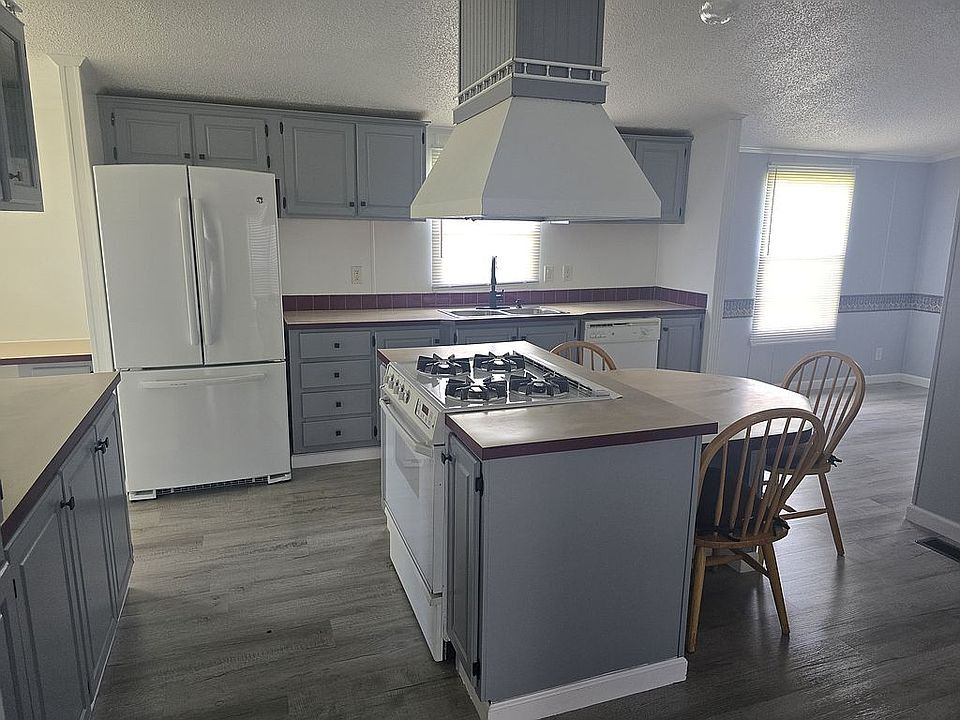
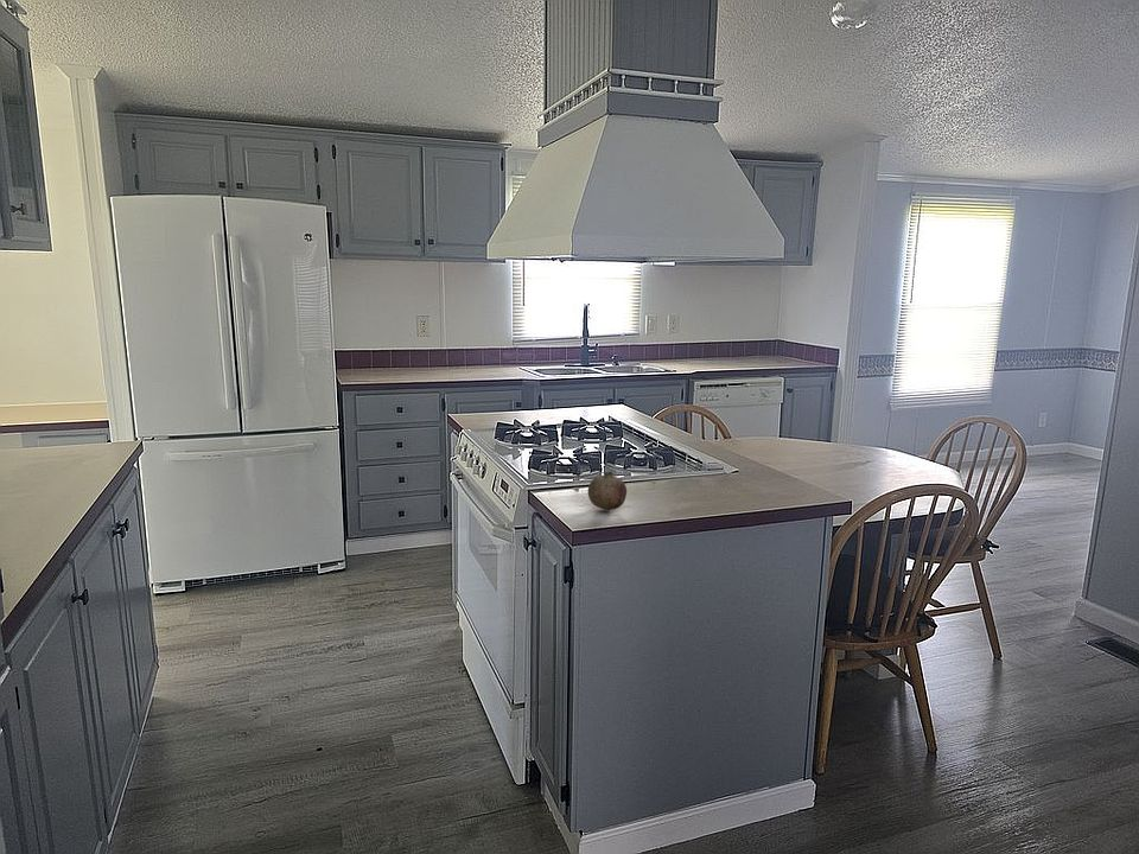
+ fruit (606, 490)
